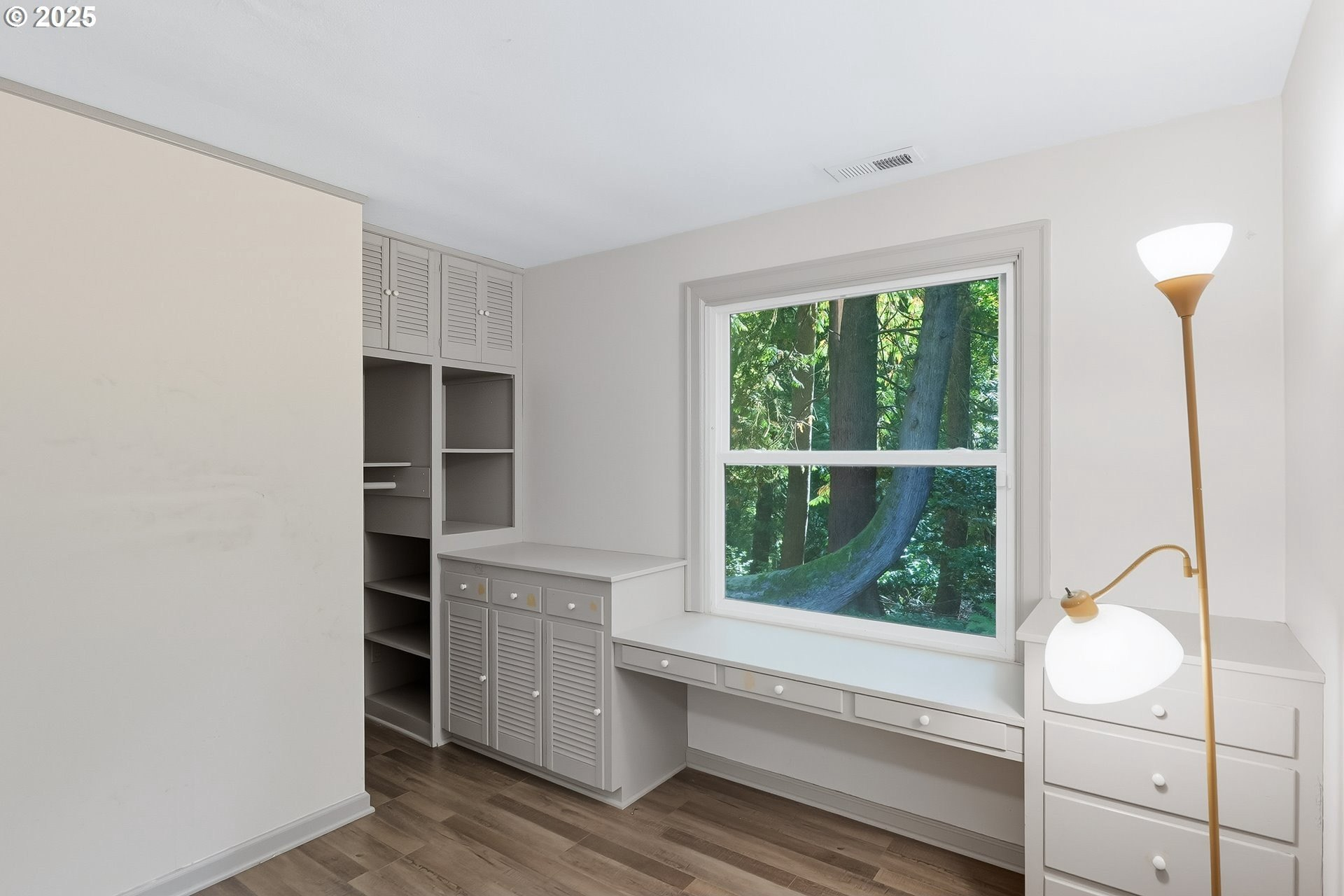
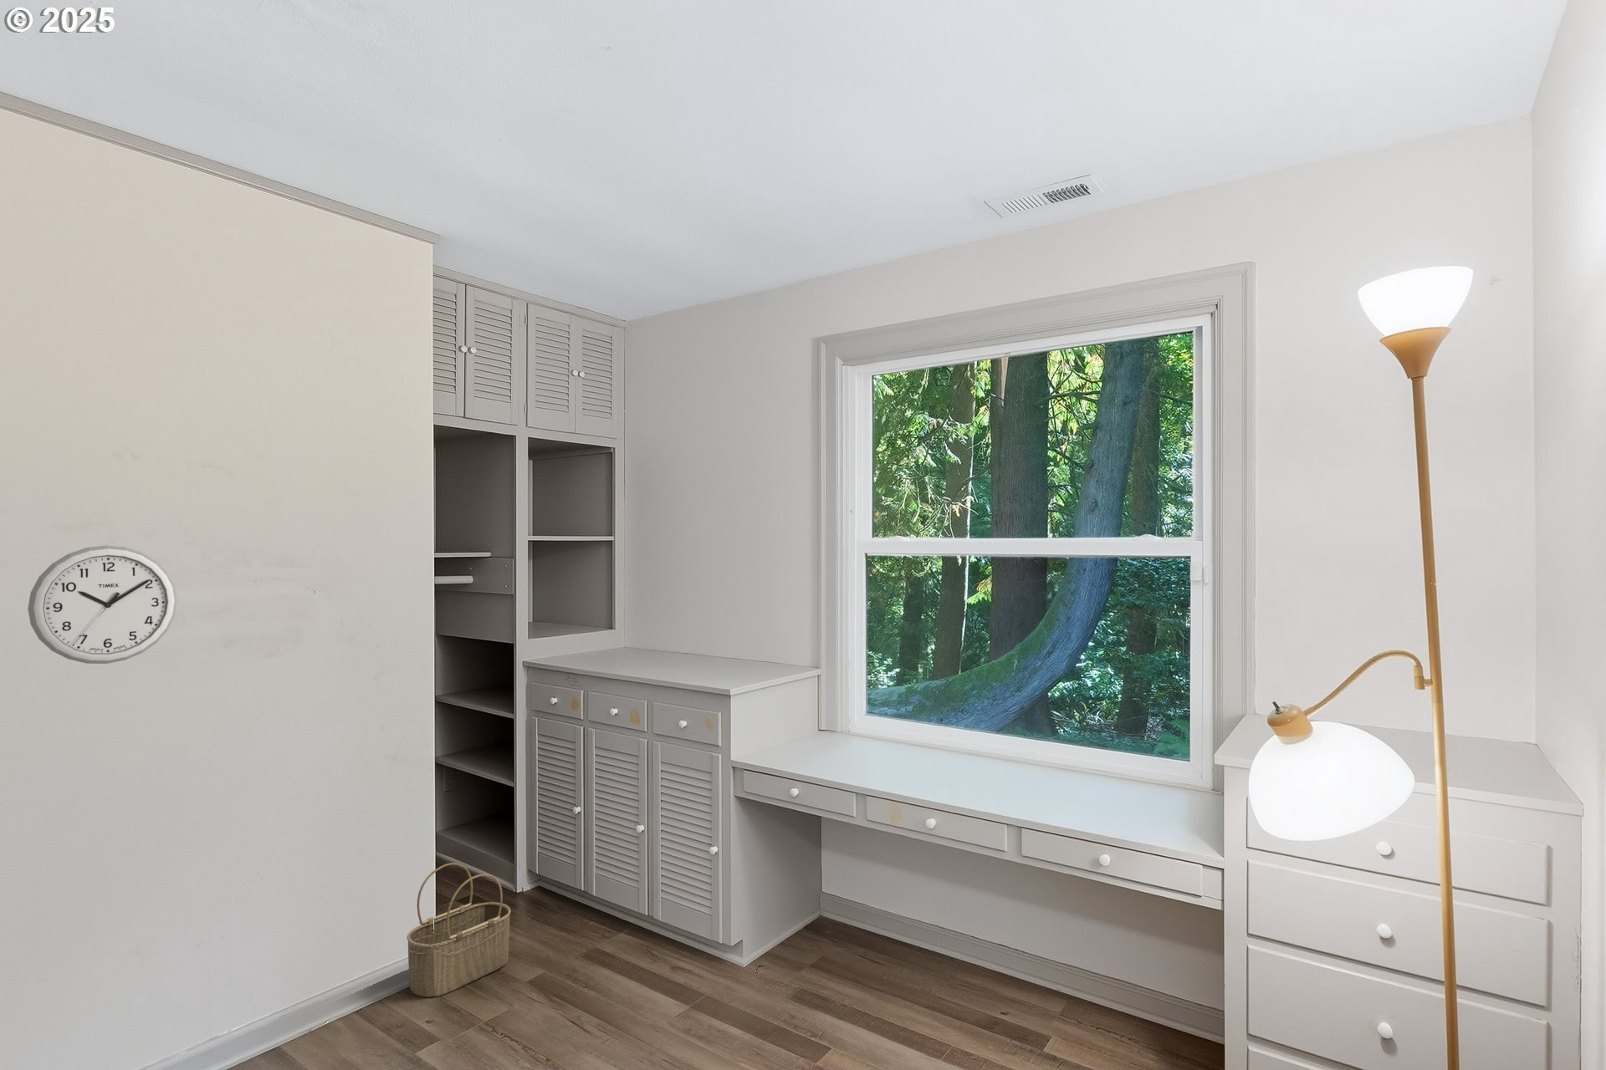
+ wicker basket (460, 921)
+ wall clock (108, 604)
